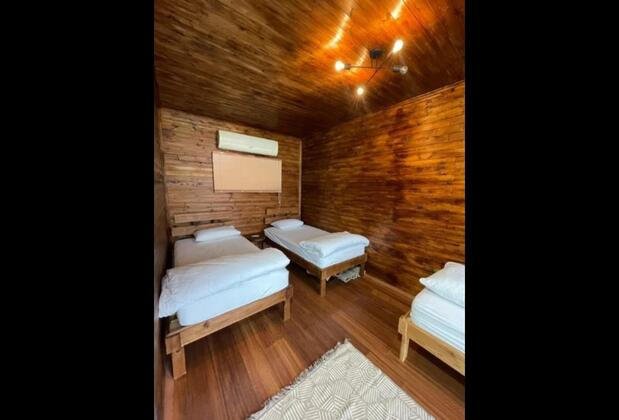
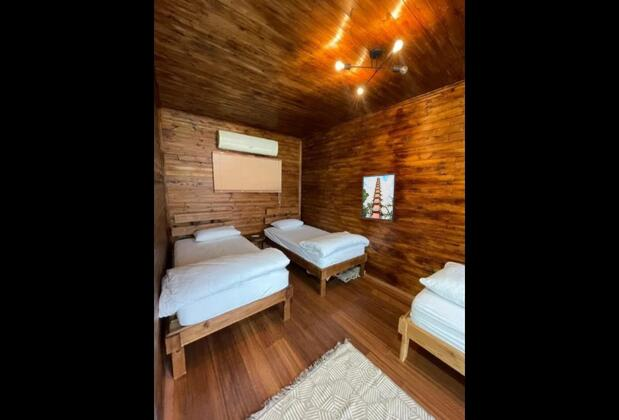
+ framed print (377, 197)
